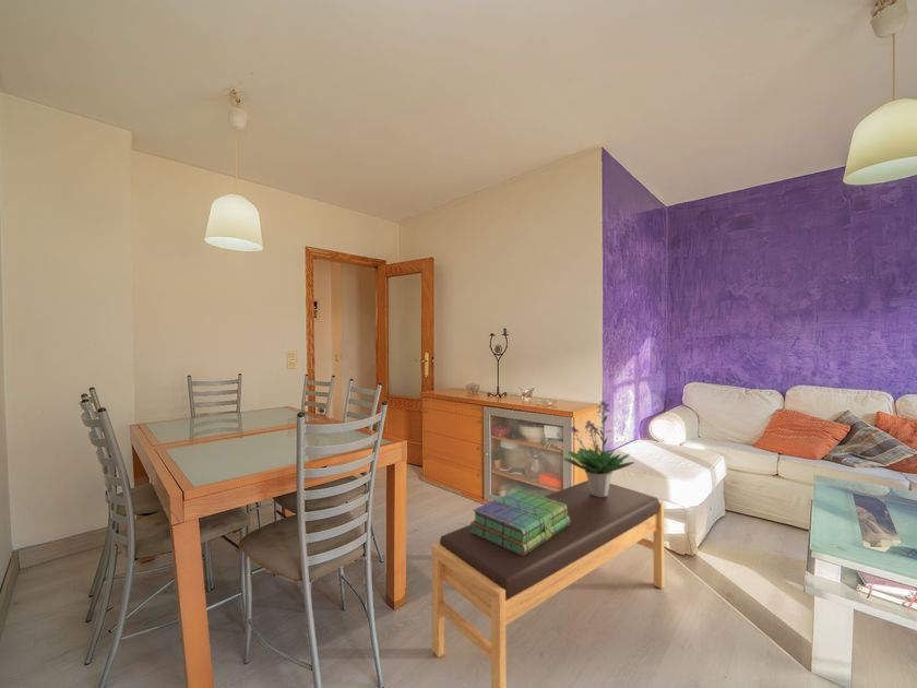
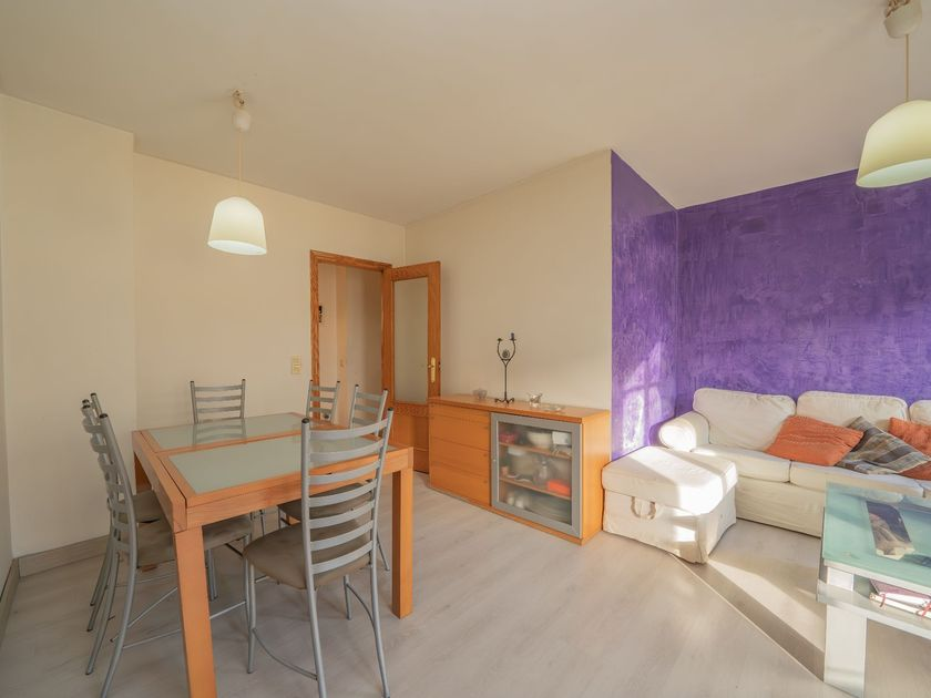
- stack of books (521, 518)
- potted plant (603, 447)
- bench (561, 564)
